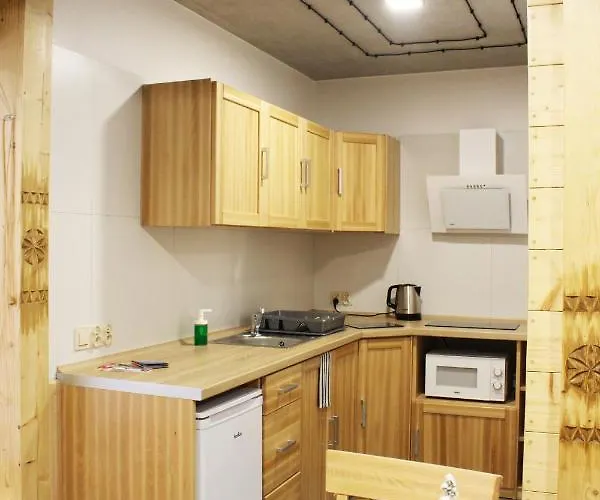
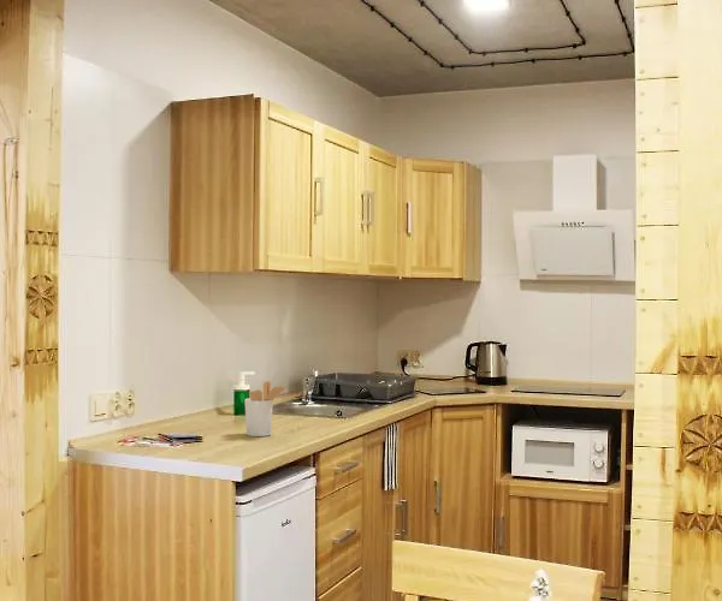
+ utensil holder (265, 409)
